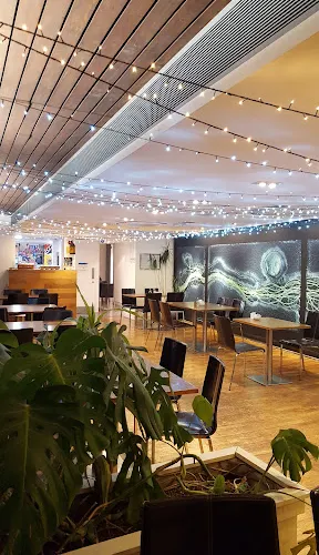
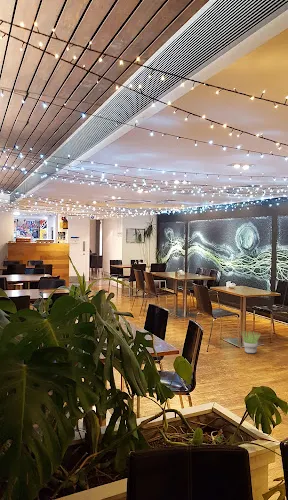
+ potted plant (250, 342)
